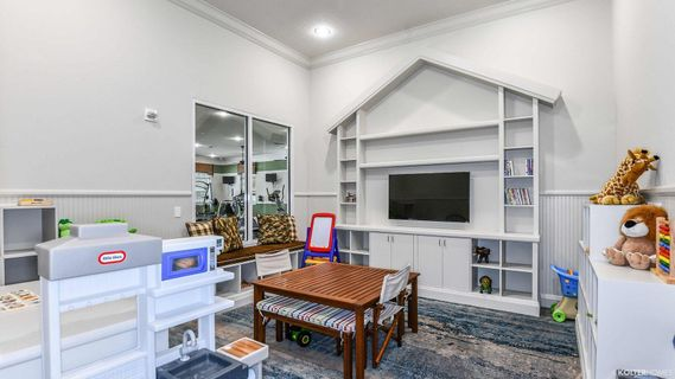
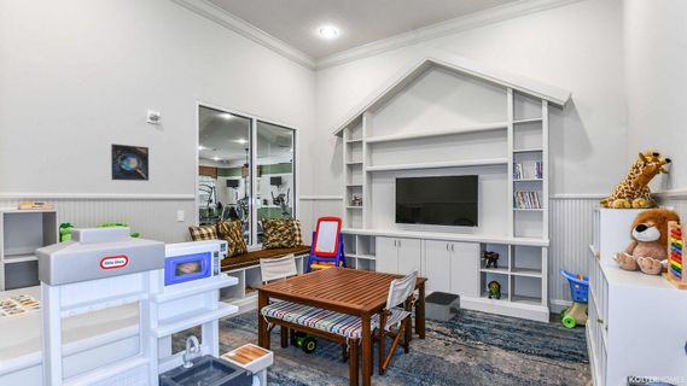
+ storage bin (441, 305)
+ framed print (130, 163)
